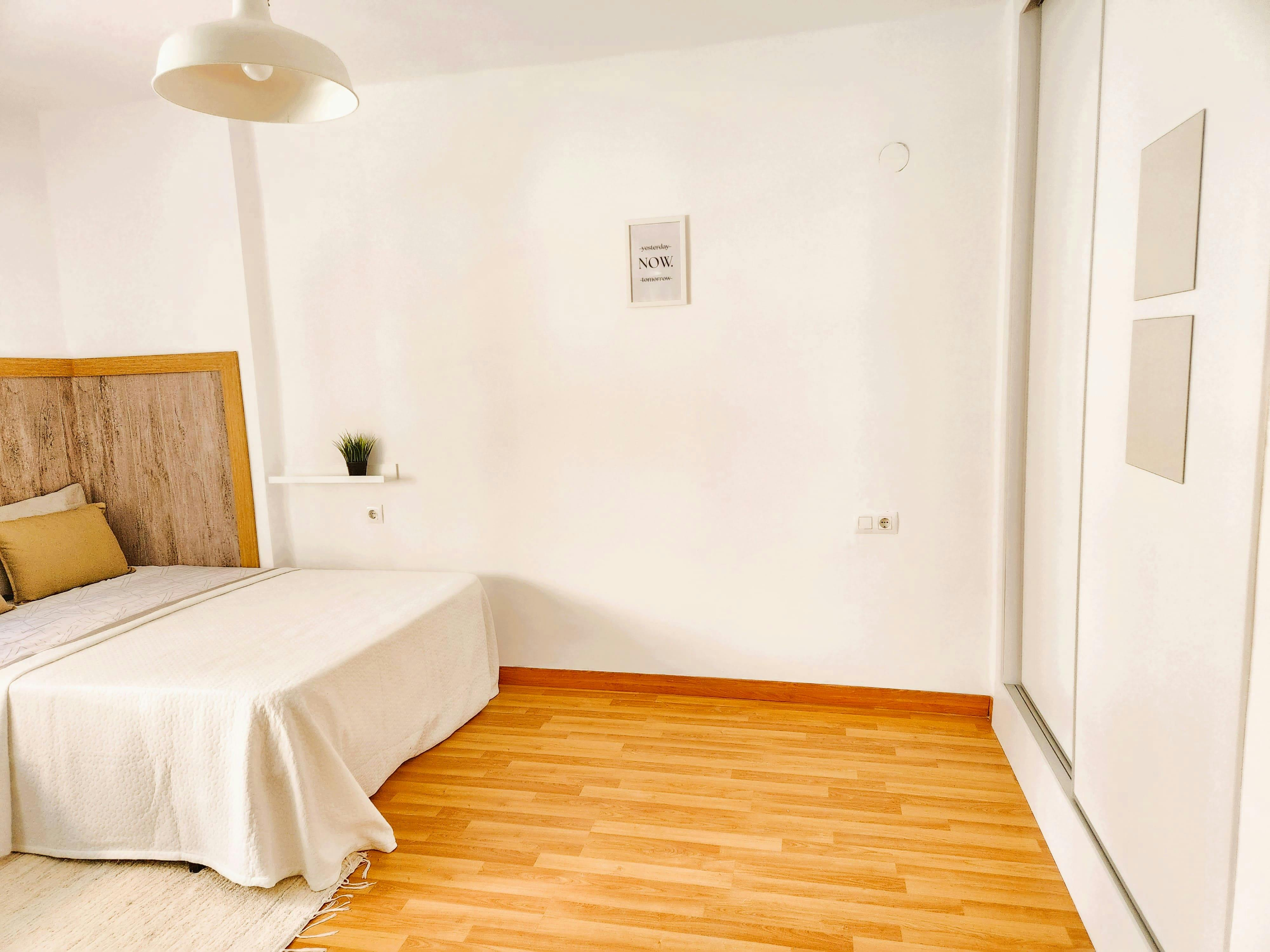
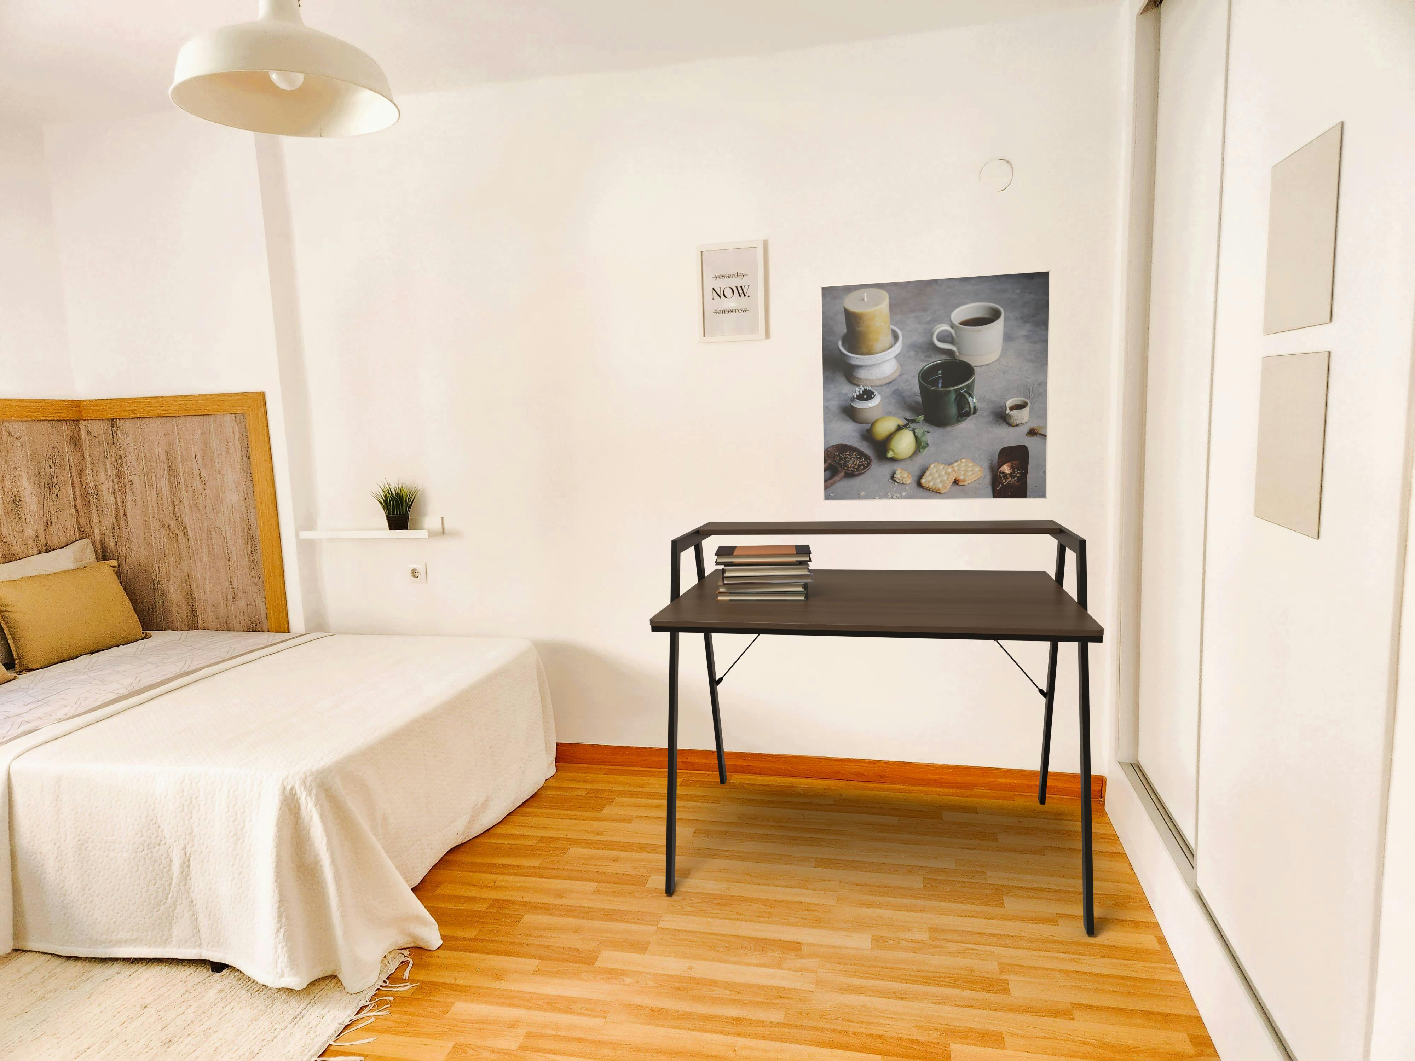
+ desk (870, 637)
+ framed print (931, 391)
+ book stack (764, 572)
